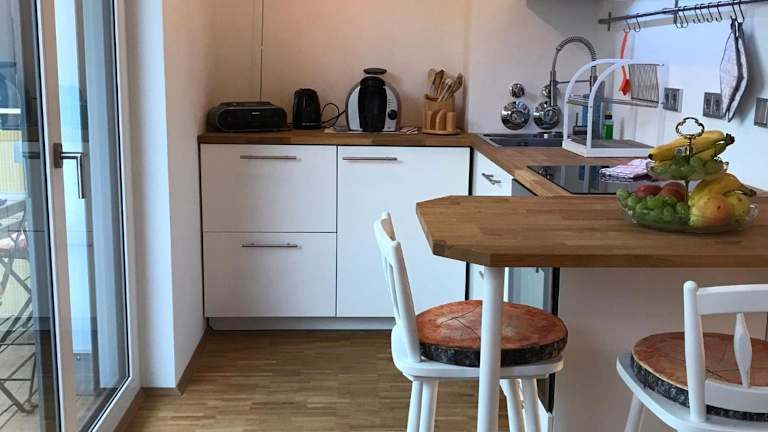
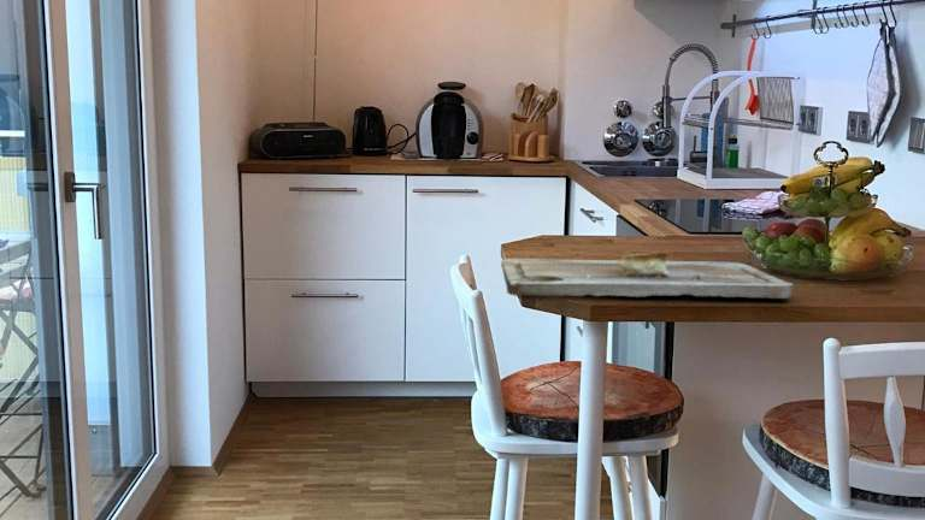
+ cutting board (636, 262)
